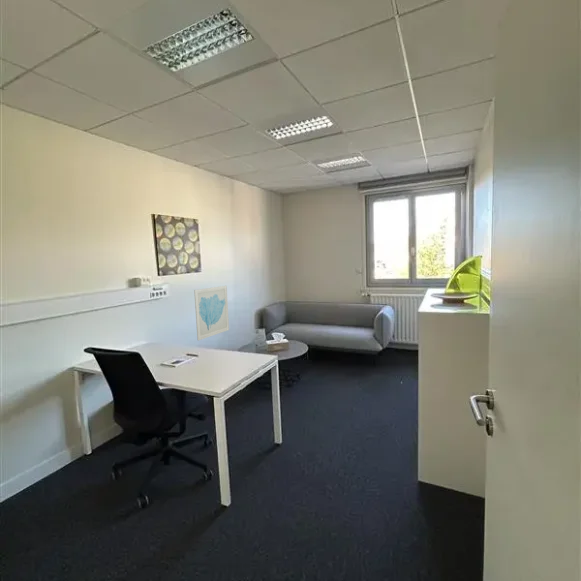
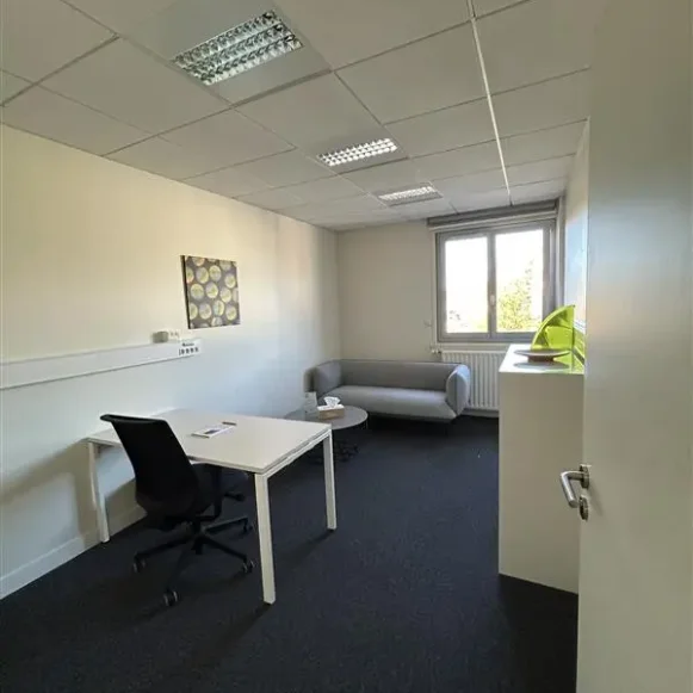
- wall art (212, 311)
